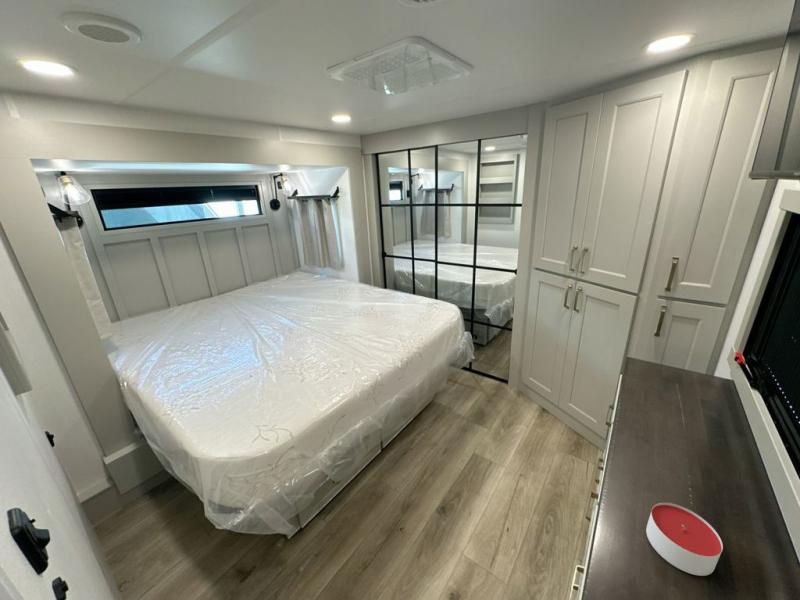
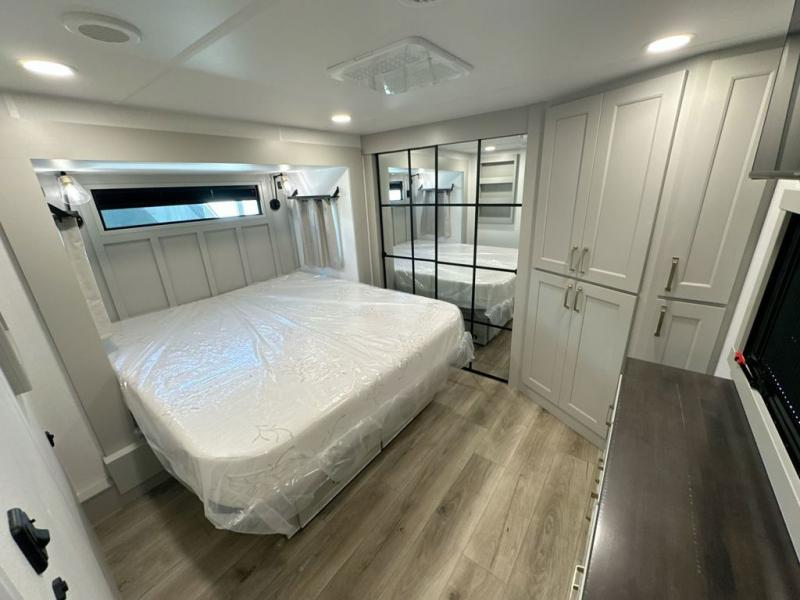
- candle (682, 536)
